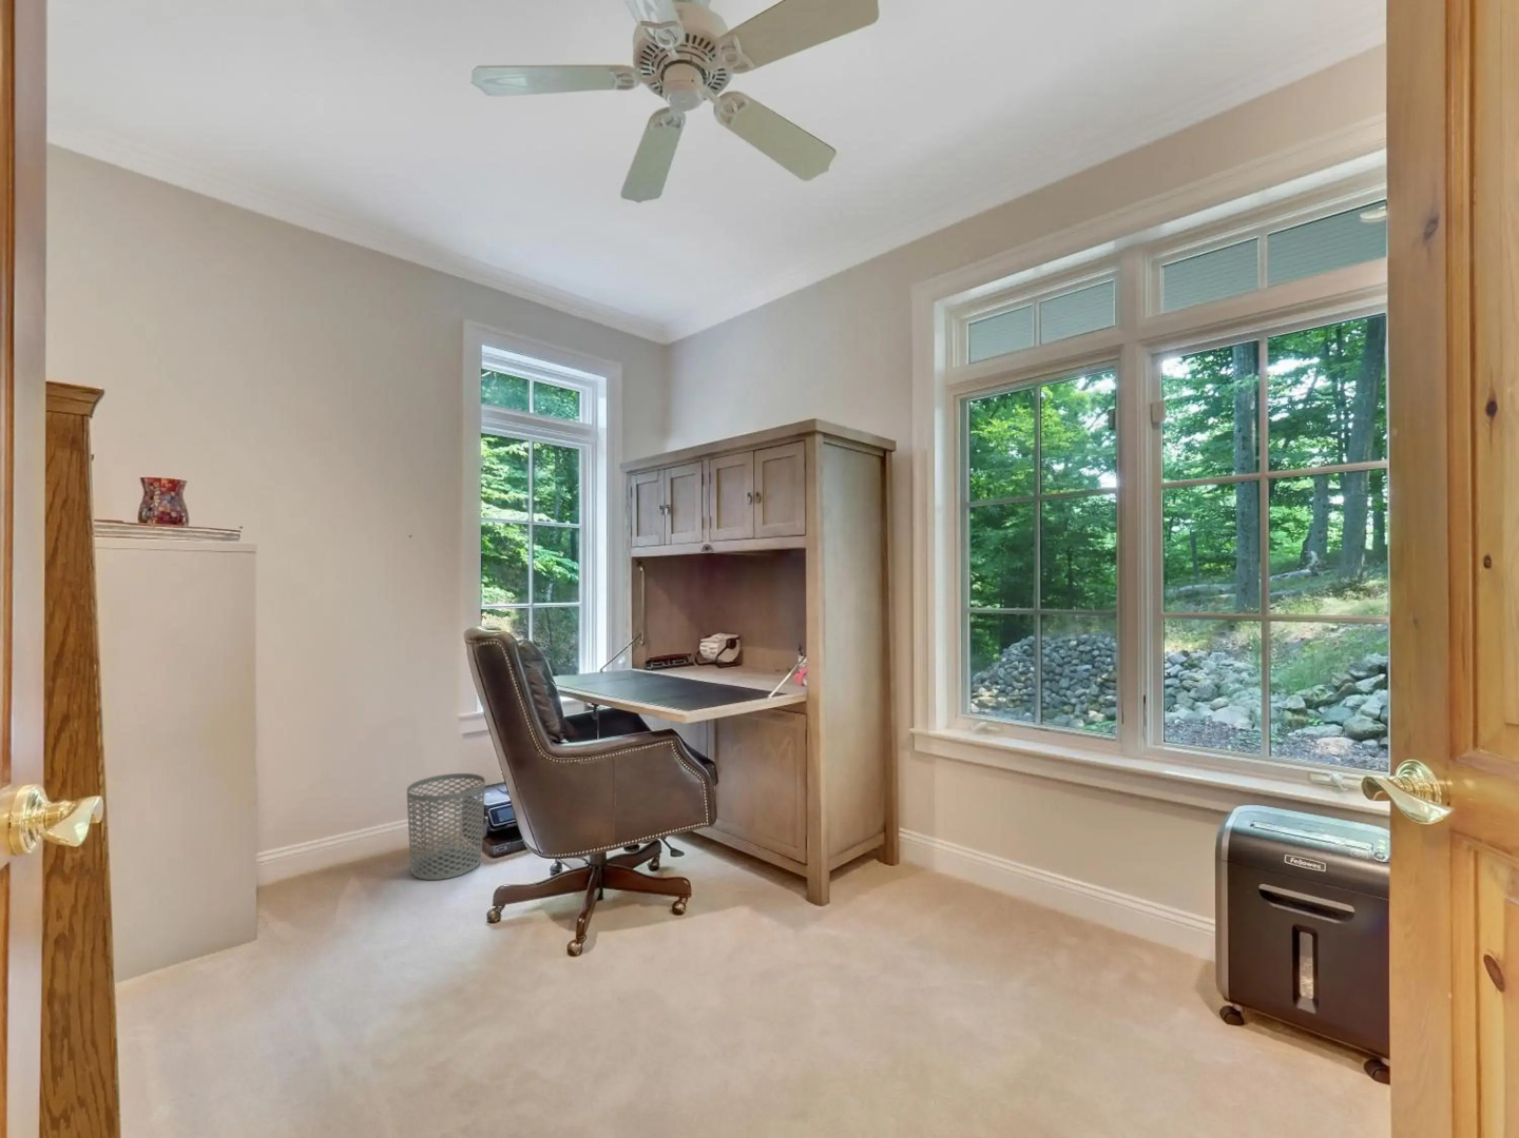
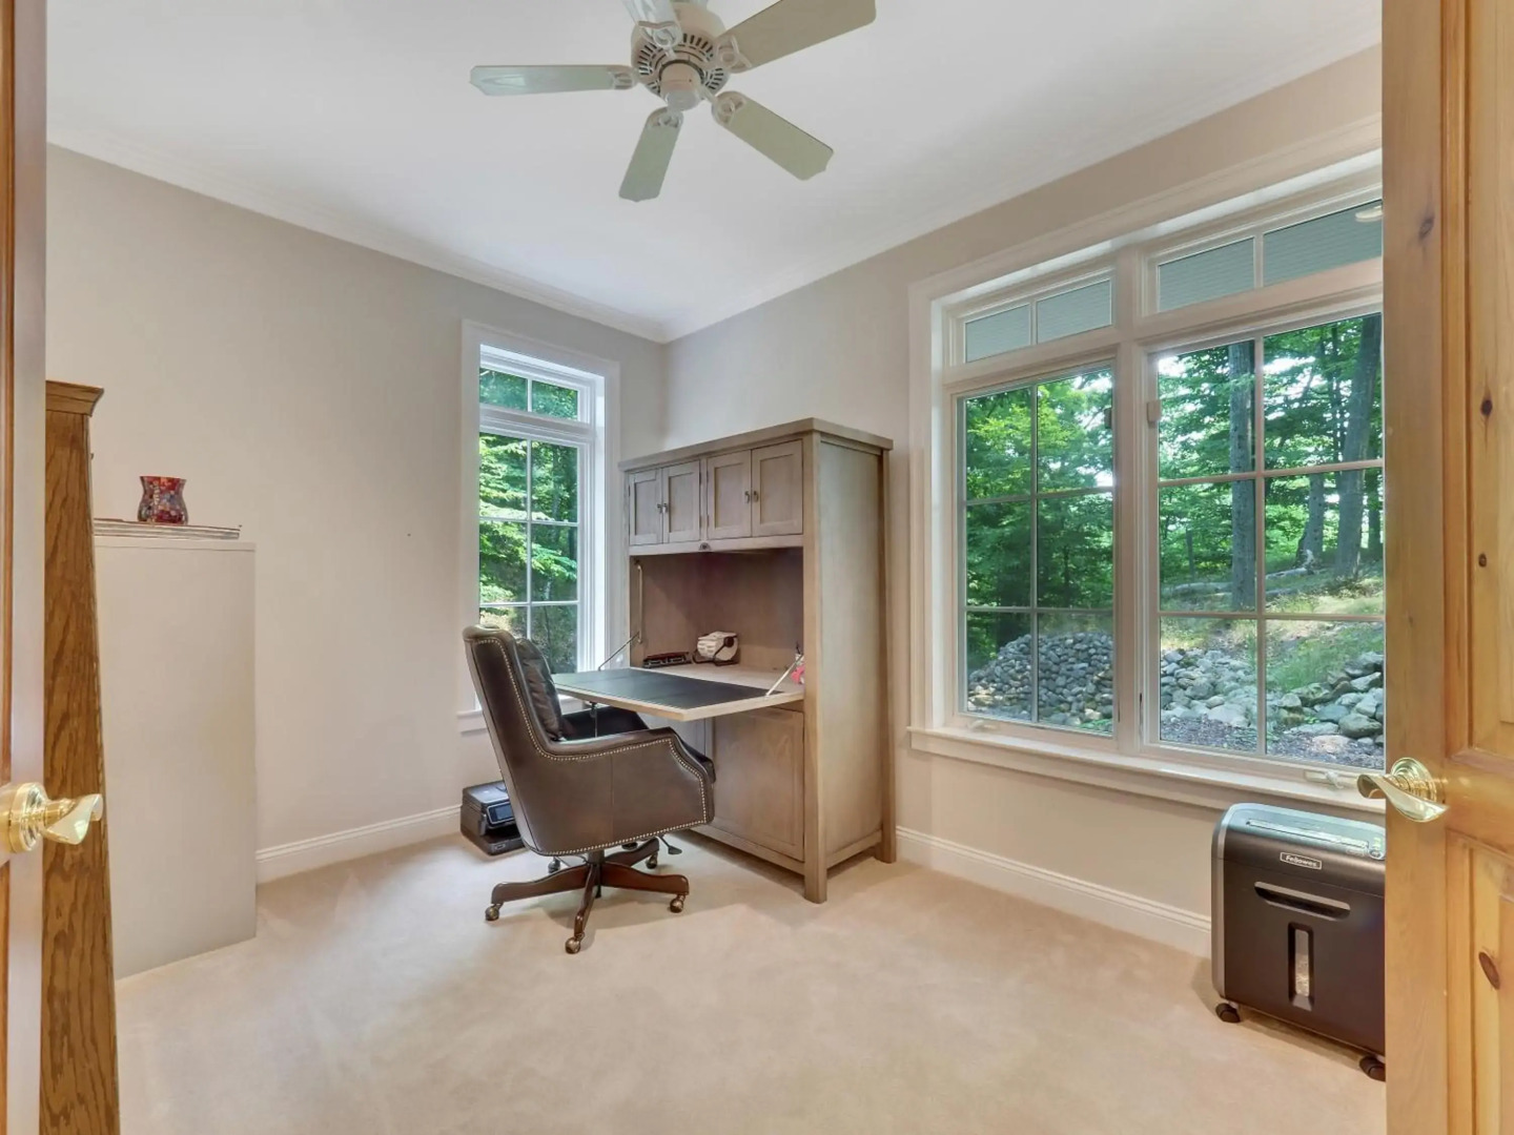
- waste bin (446, 826)
